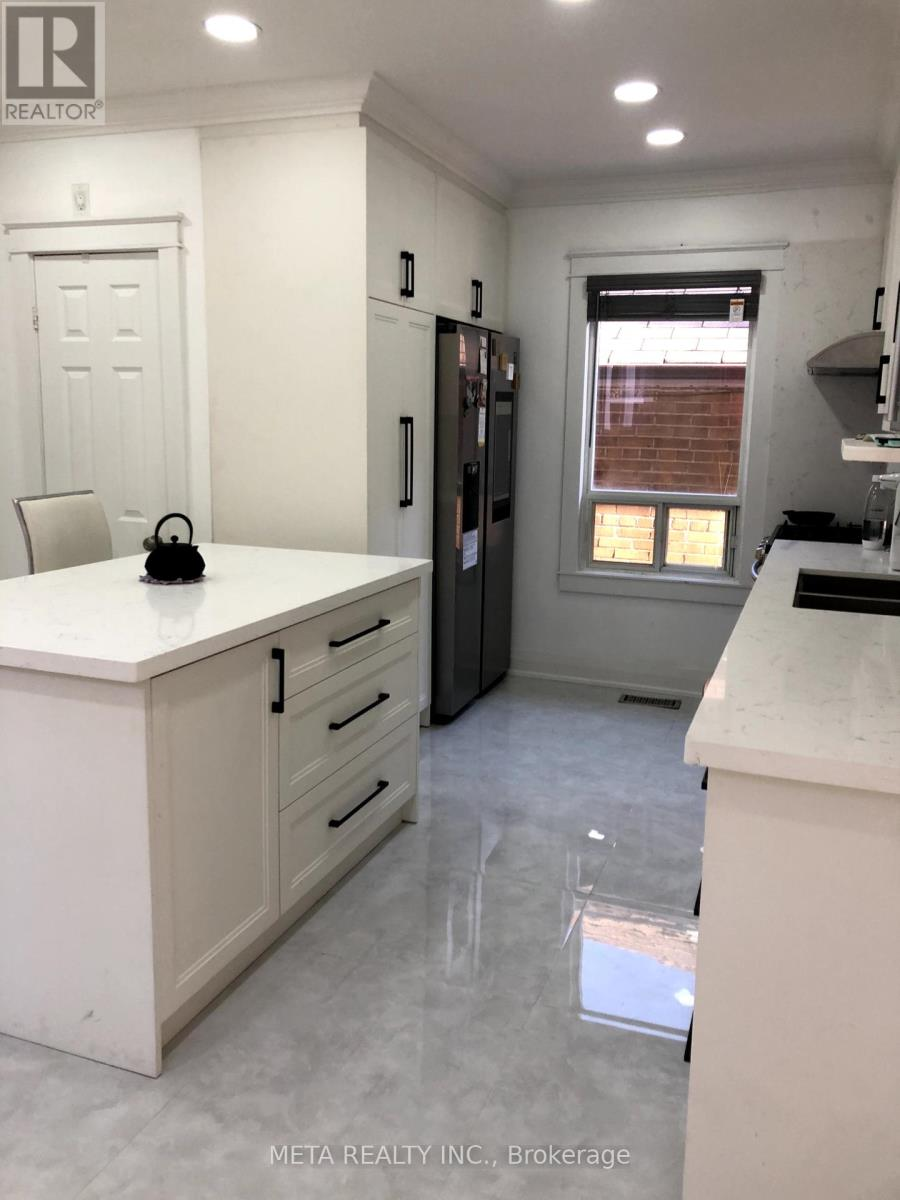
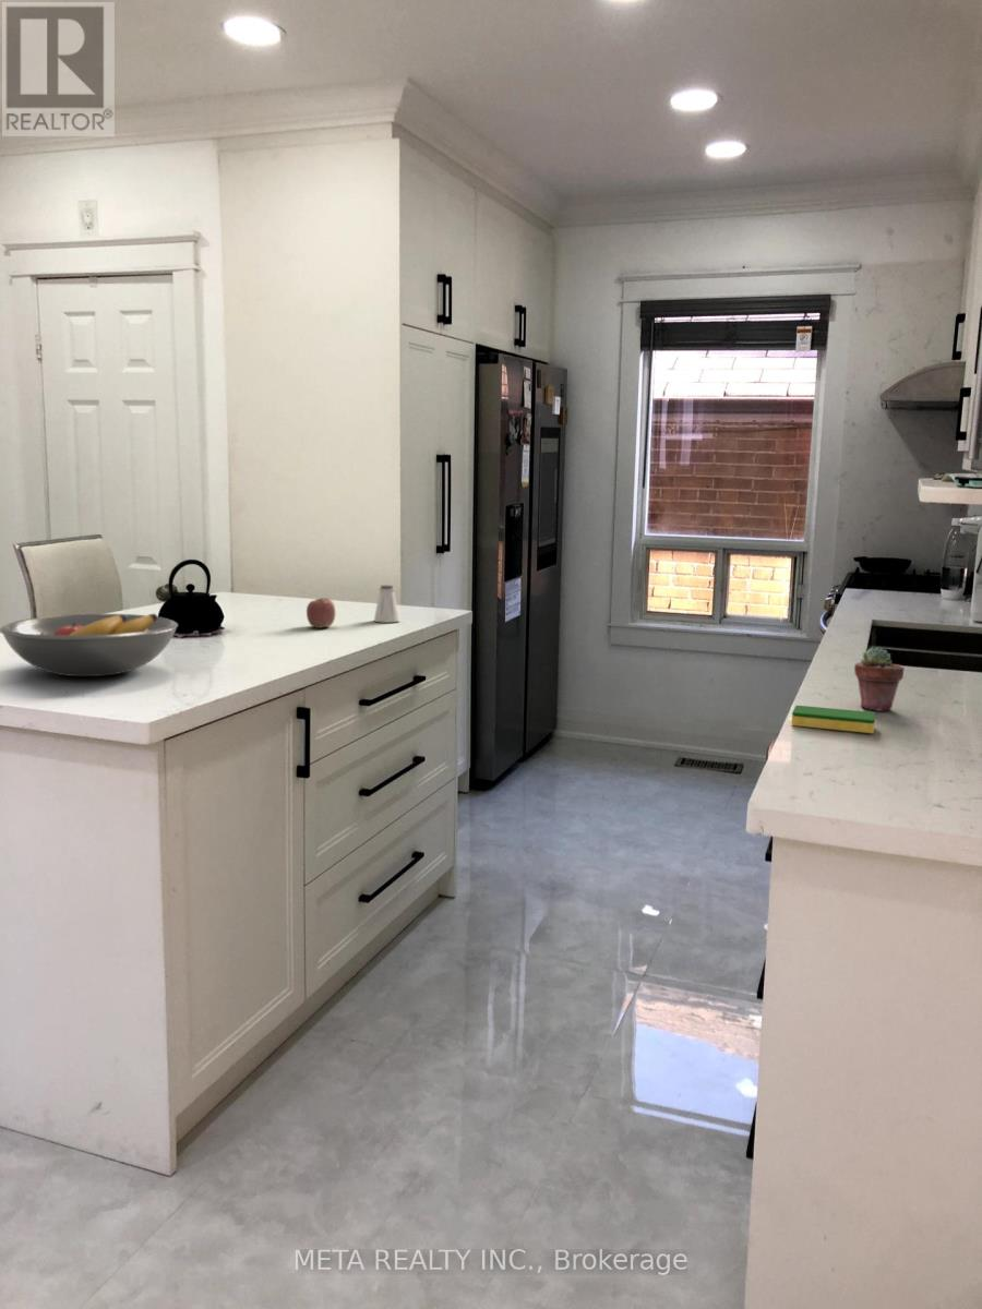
+ potted succulent (877, 676)
+ apple (321, 612)
+ dish sponge (833, 719)
+ saltshaker (386, 603)
+ fruit bowl (92, 641)
